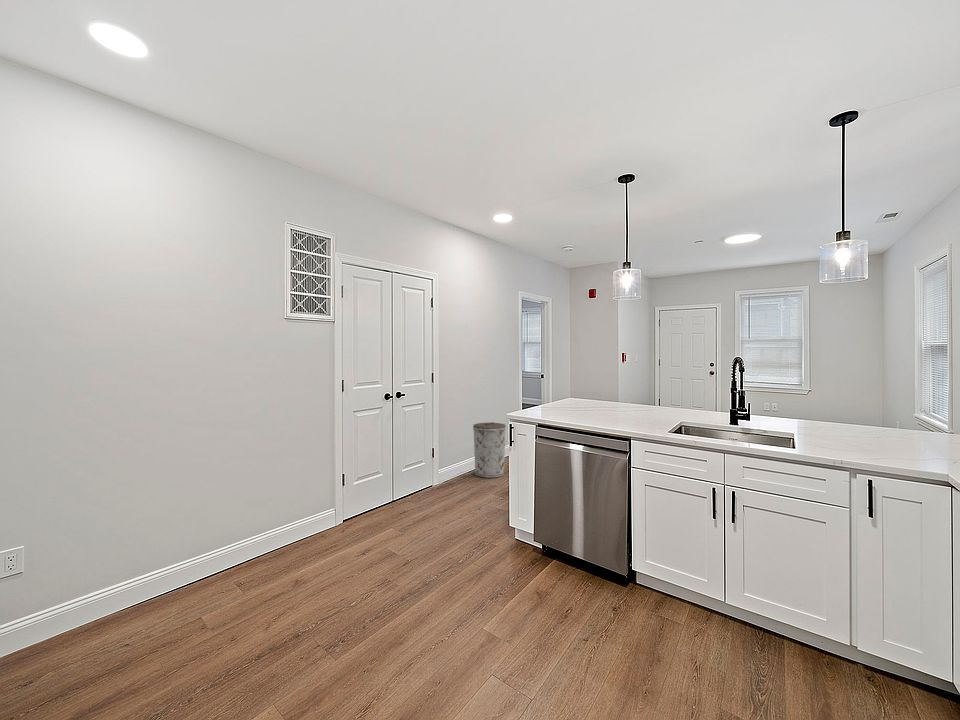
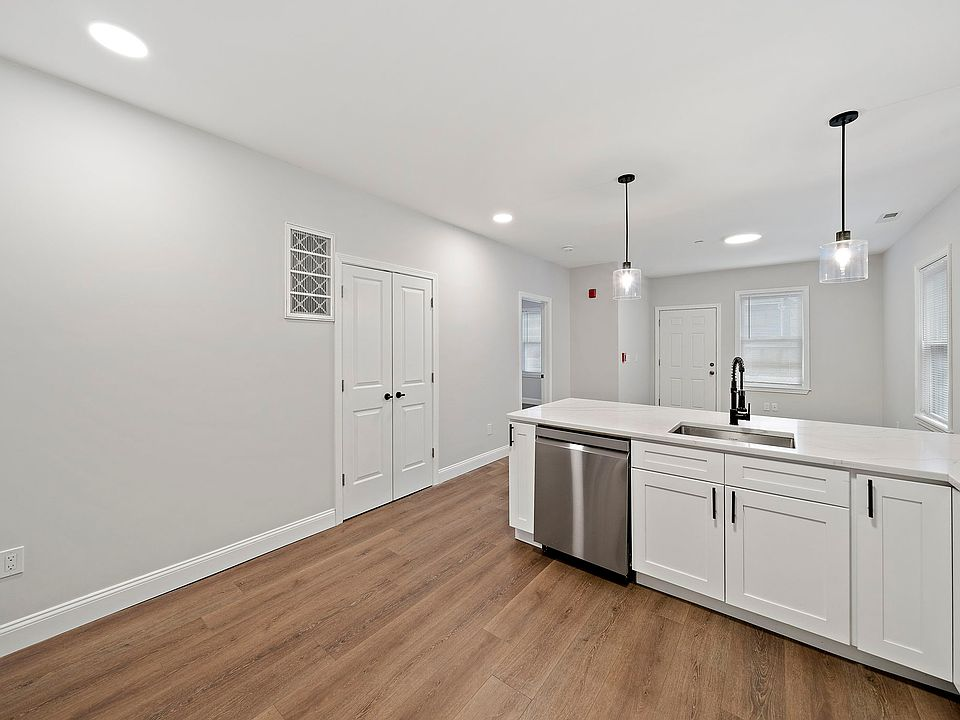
- trash can (489, 448)
